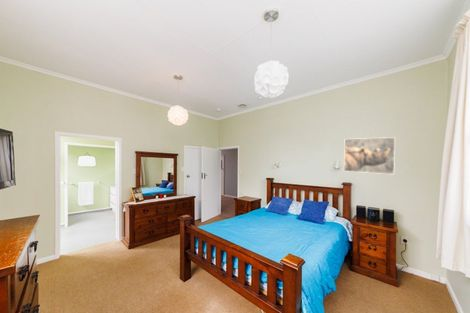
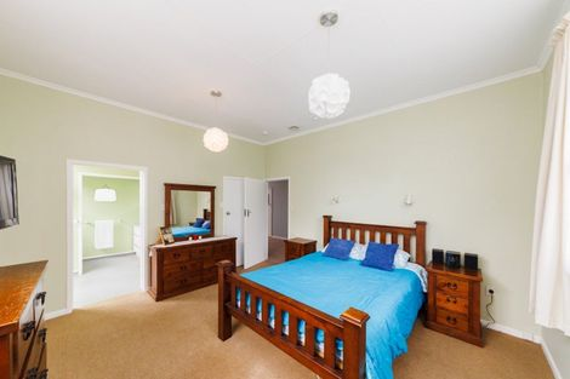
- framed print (367, 155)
